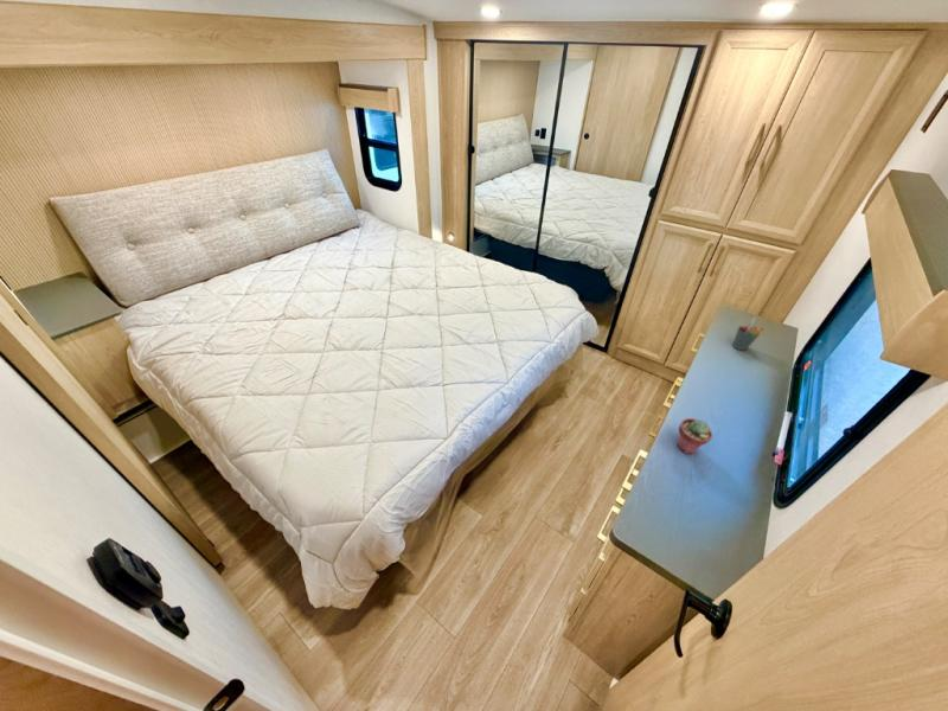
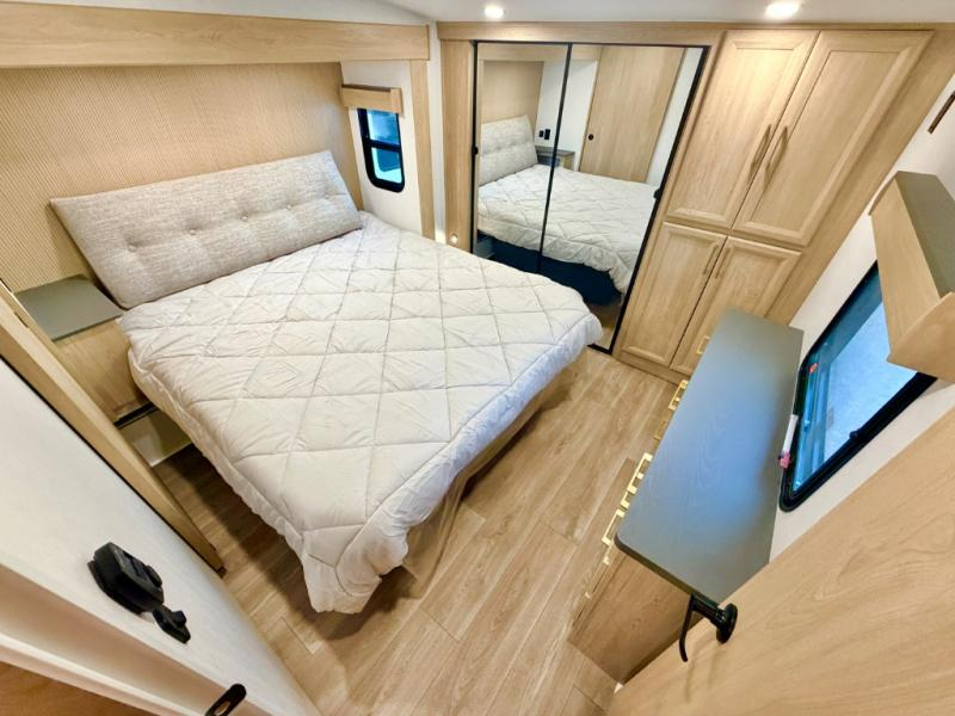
- pen holder (747, 334)
- potted succulent (693, 434)
